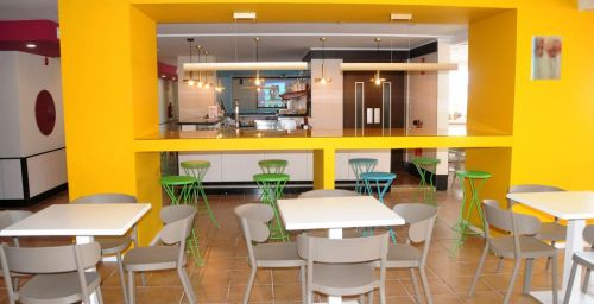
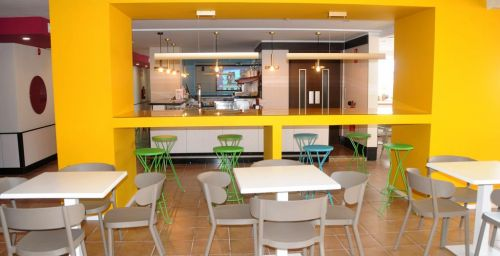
- wall art (546, 58)
